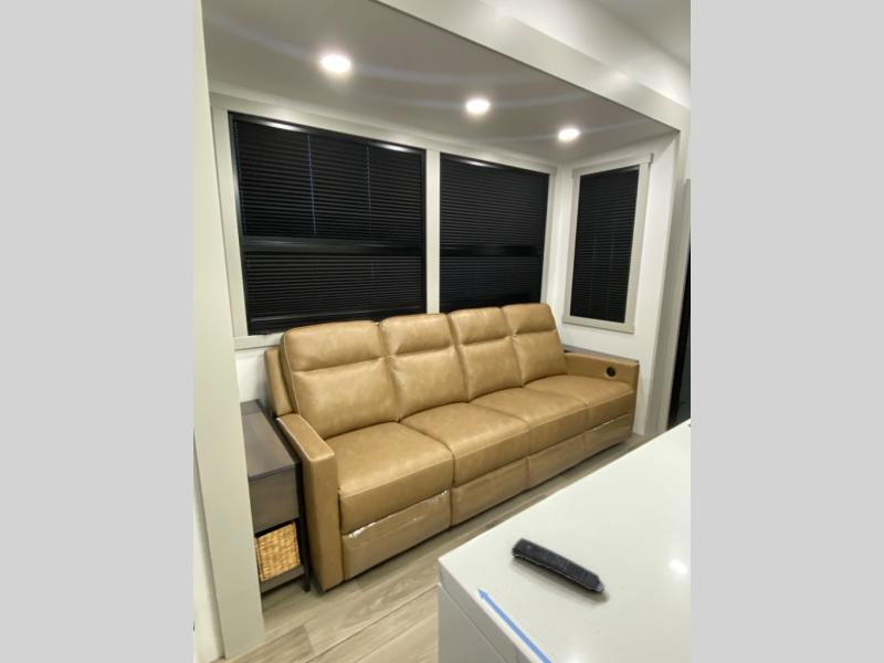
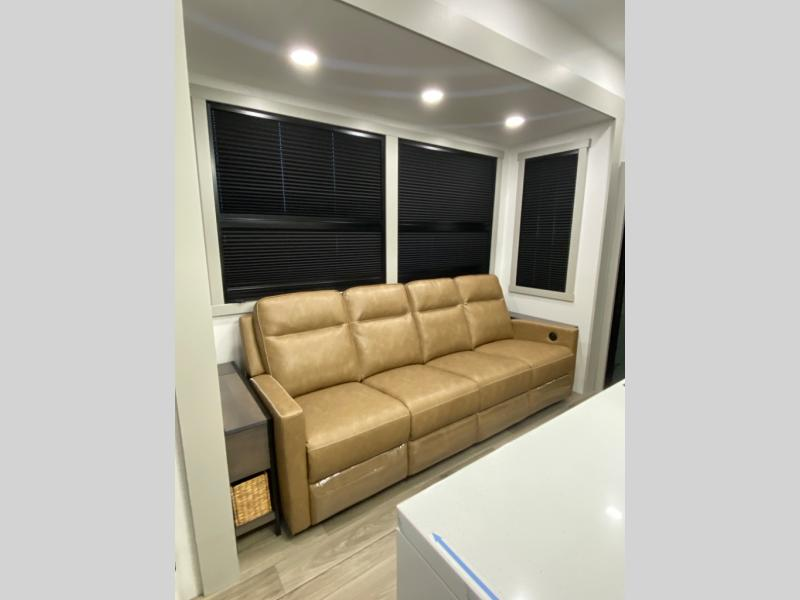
- remote control (556, 564)
